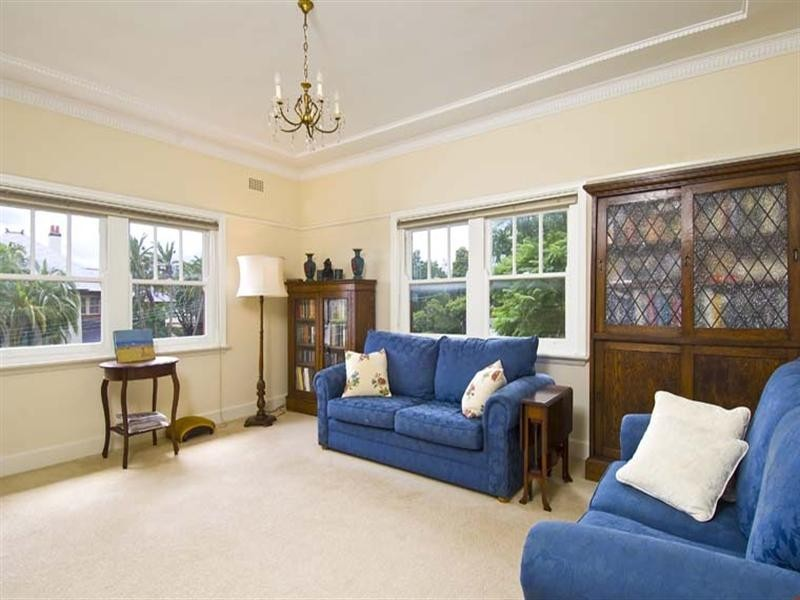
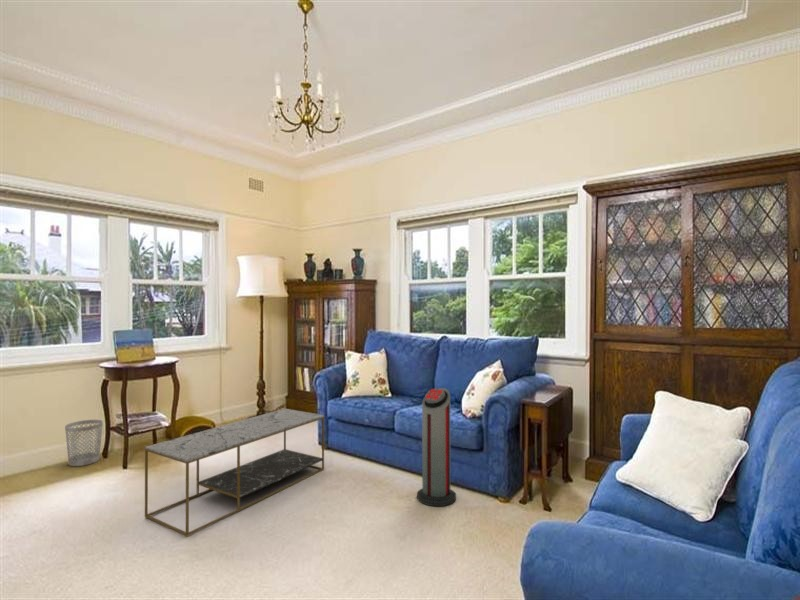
+ air purifier (436, 443)
+ coffee table (247, 463)
+ wastebasket (84, 442)
